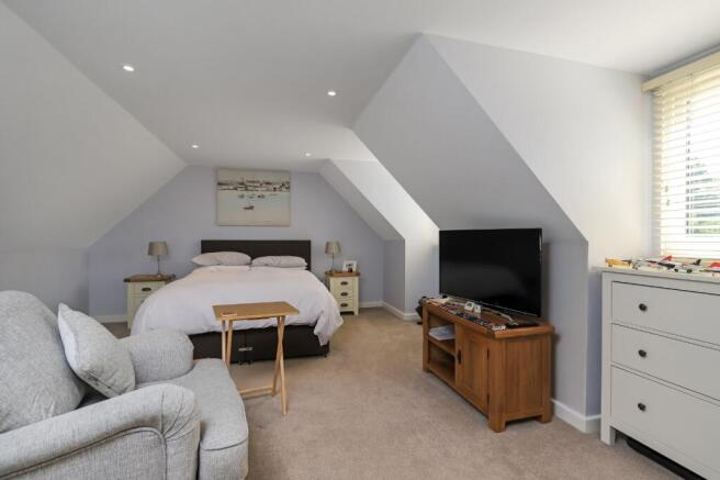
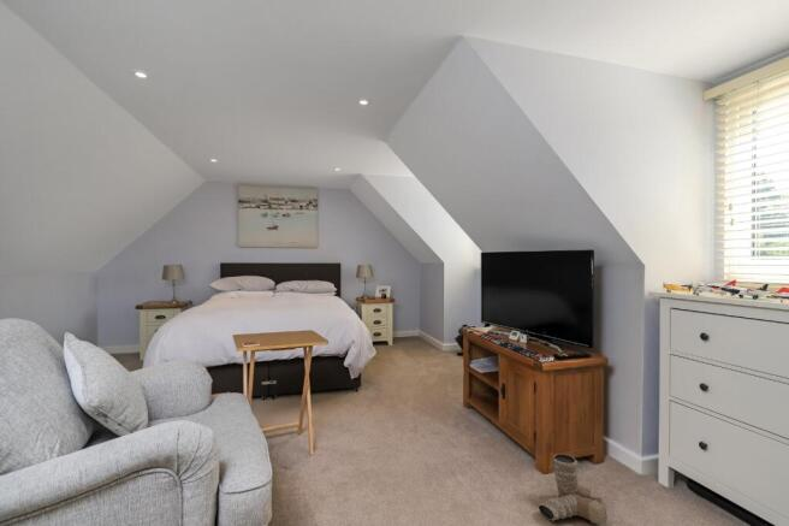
+ boots (574, 490)
